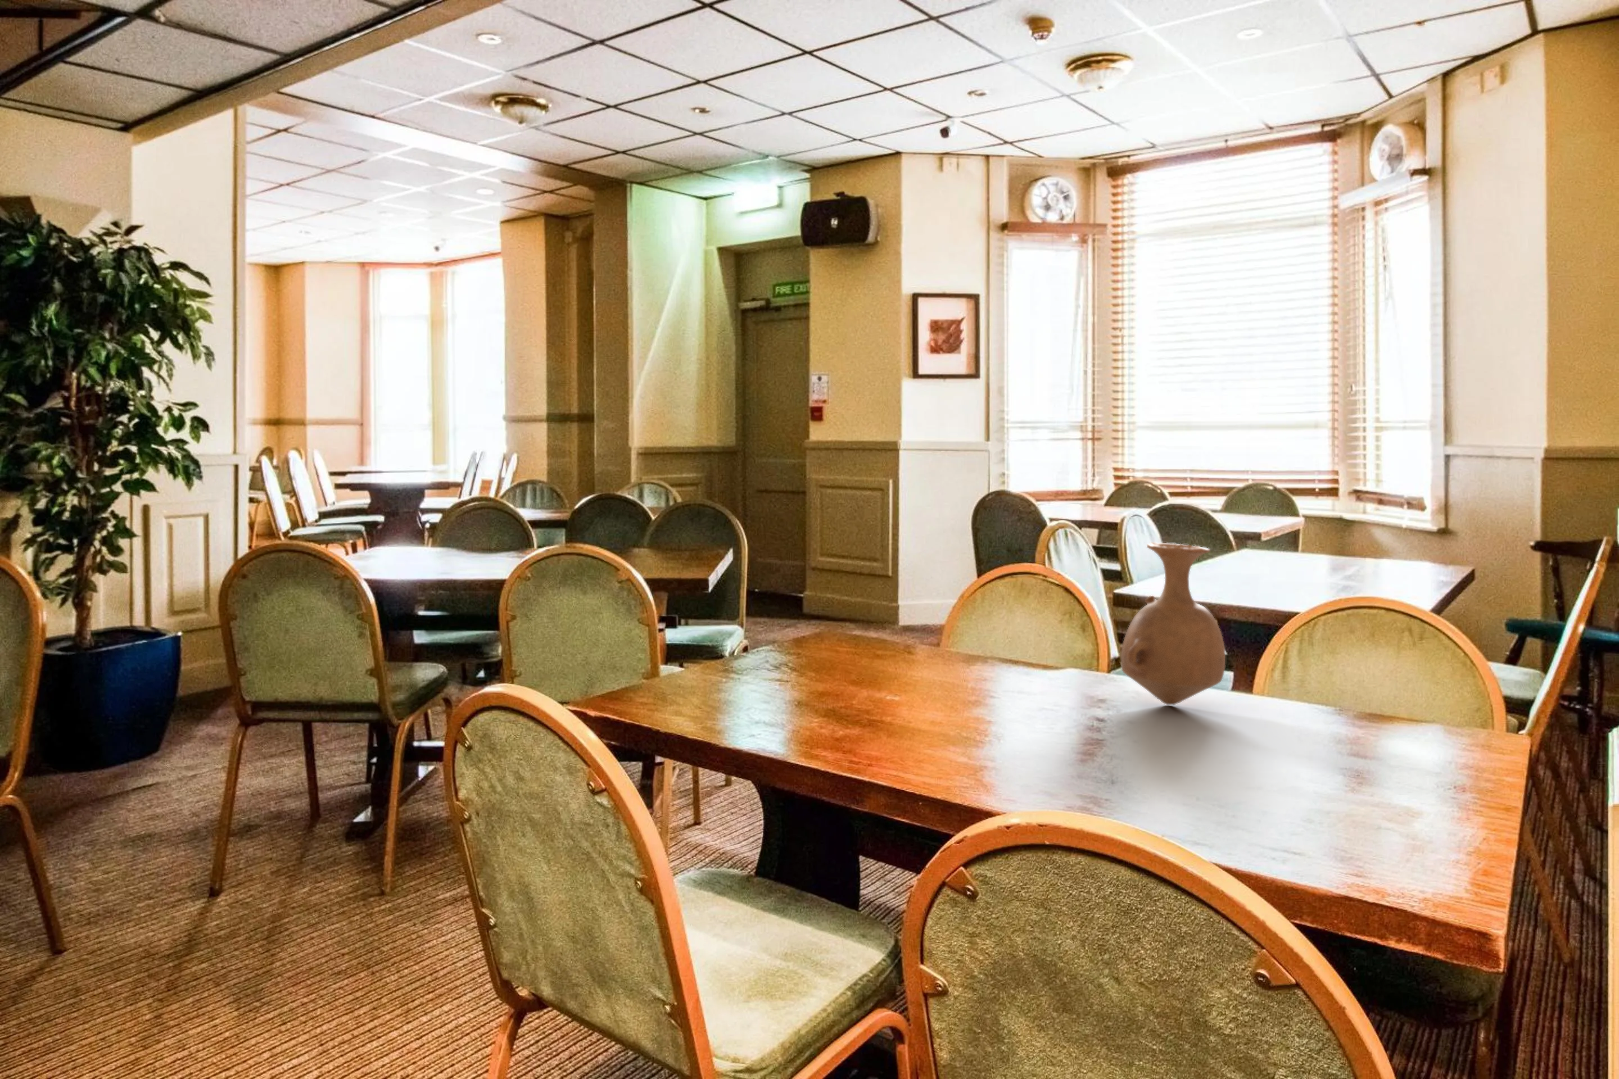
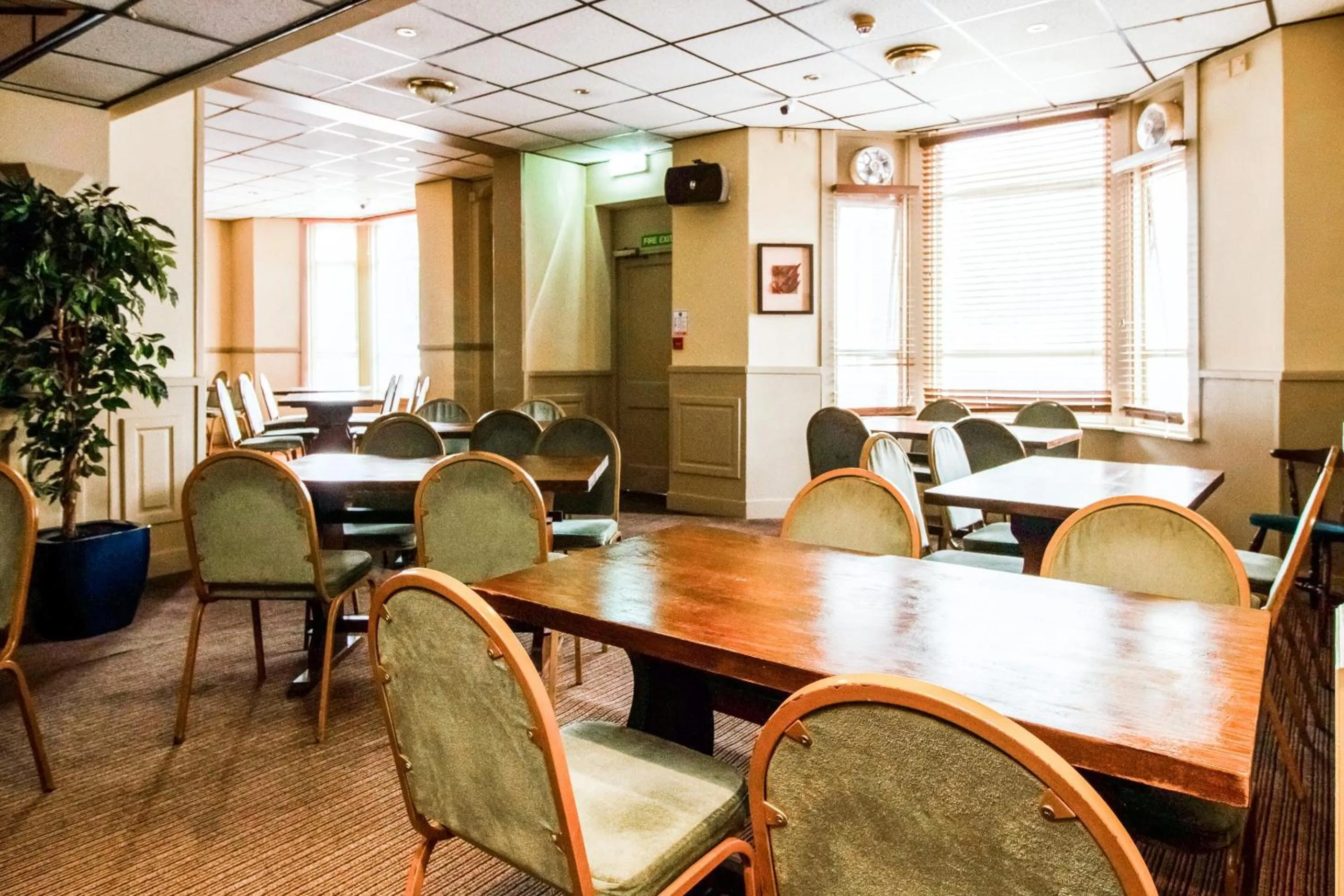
- vase (1172, 624)
